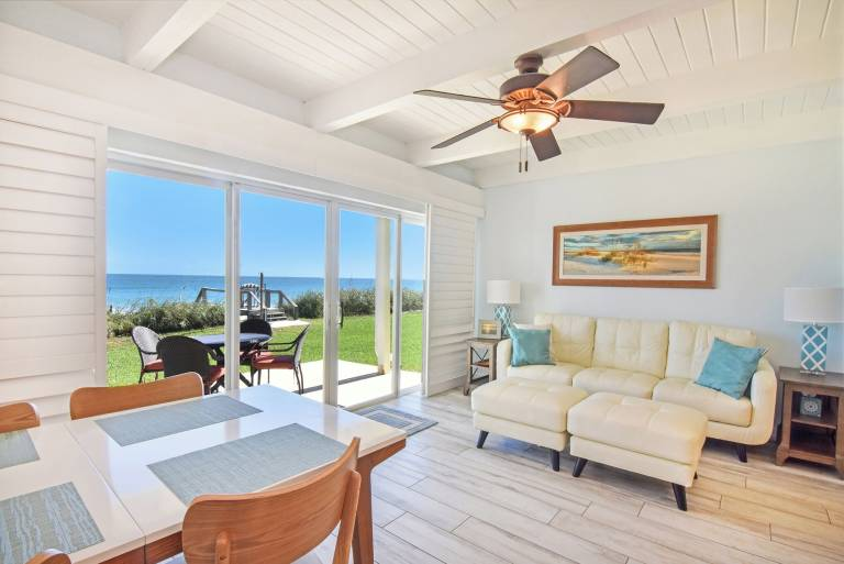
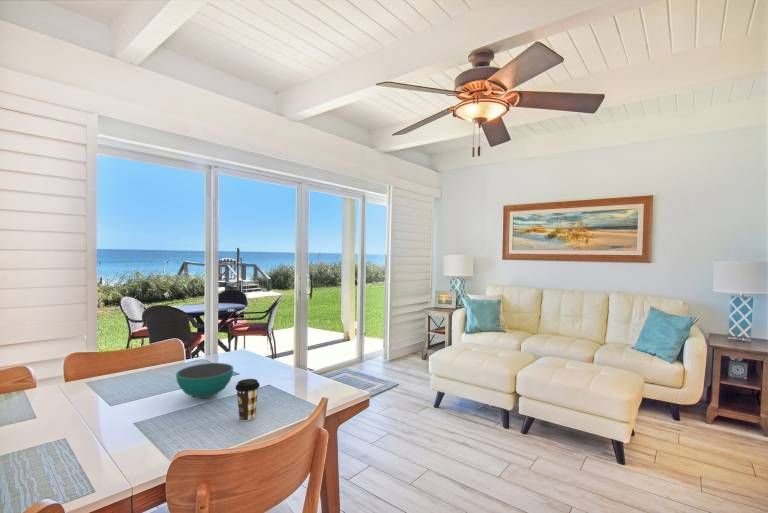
+ bowl (205, 383)
+ coffee cup (247, 399)
